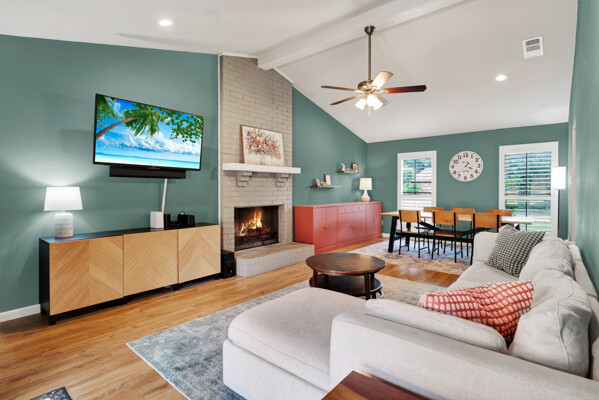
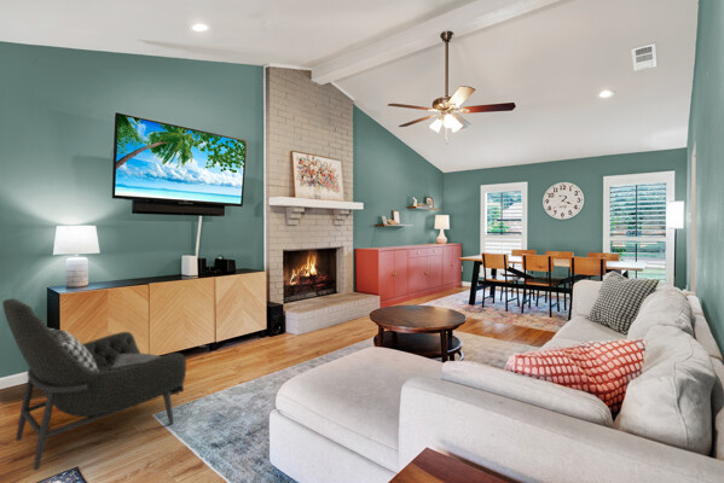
+ armchair (103, 359)
